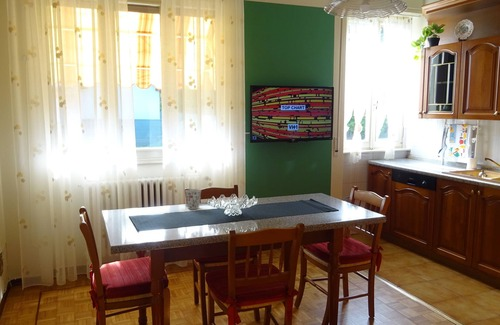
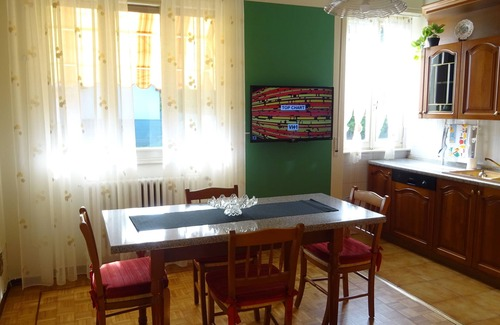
- cup (193, 199)
